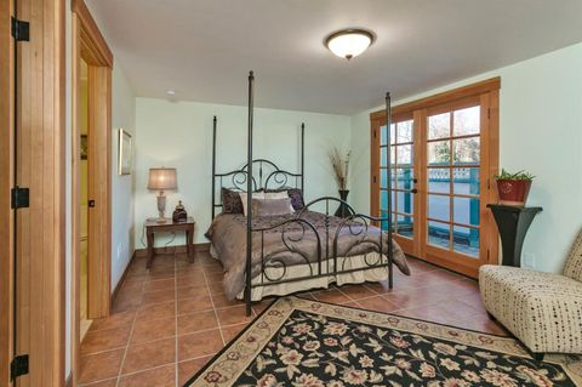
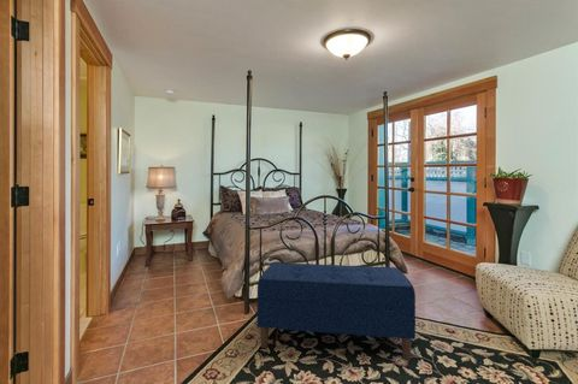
+ bench (332, 305)
